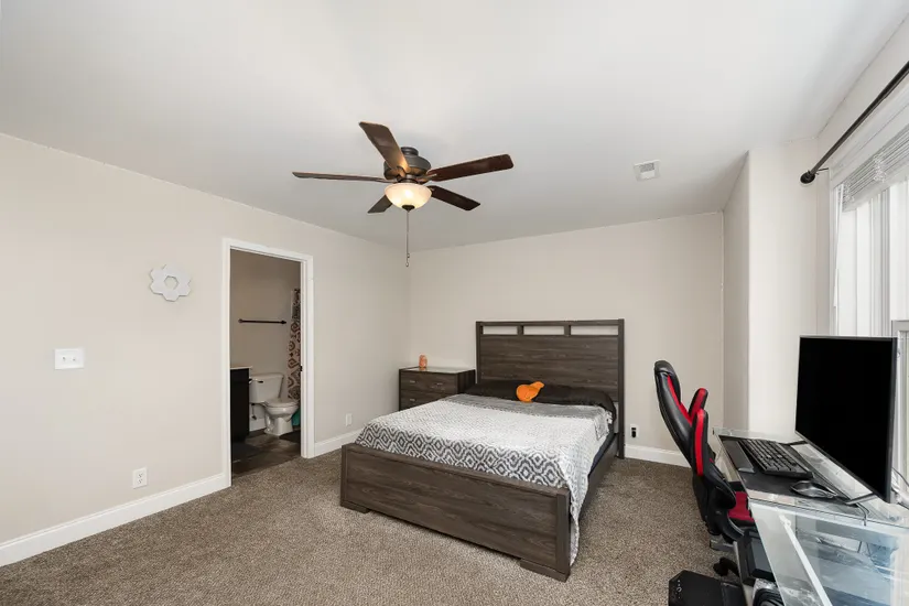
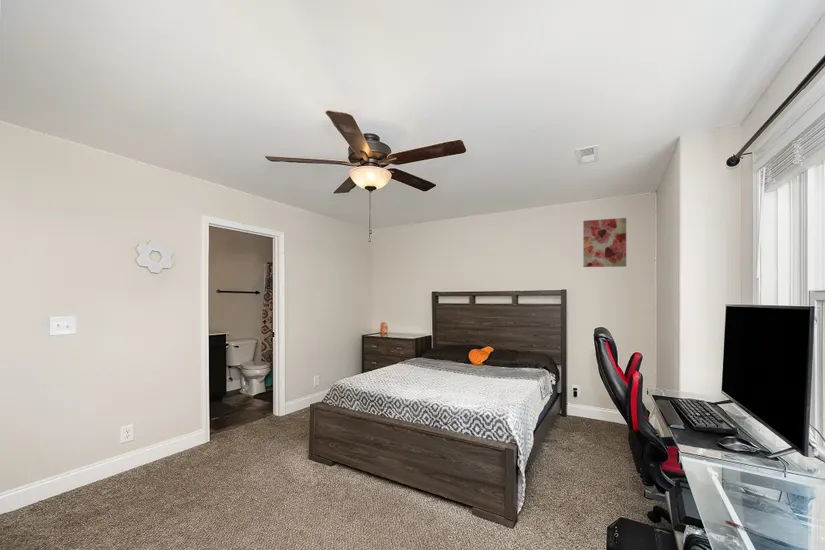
+ wall art (604, 243)
+ pen (756, 532)
